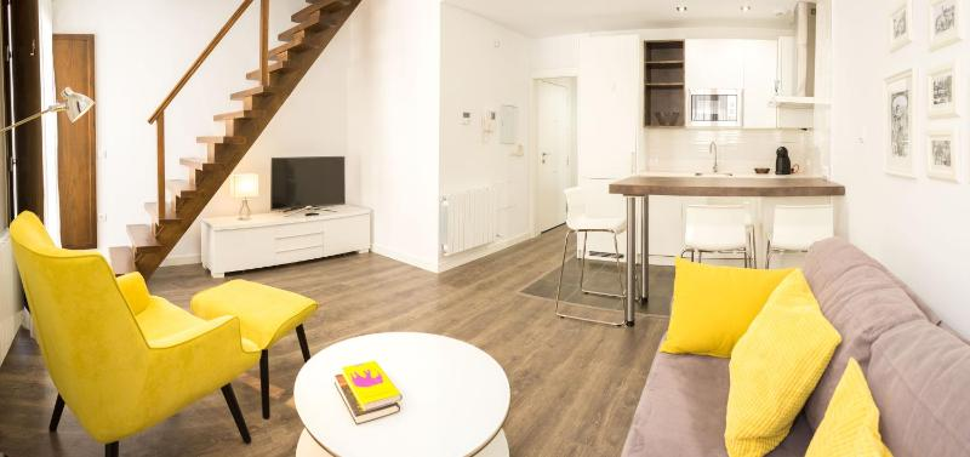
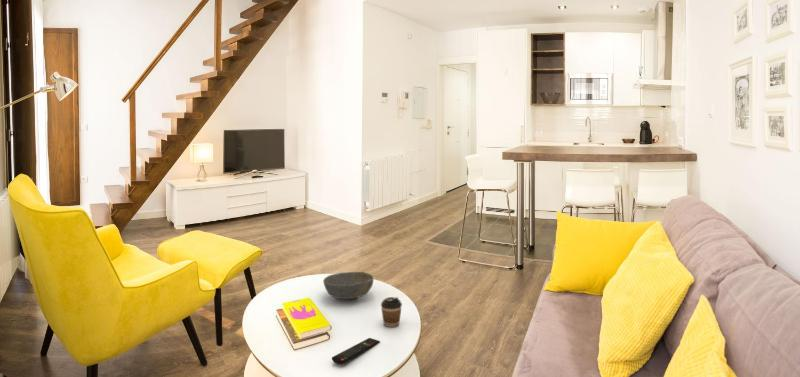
+ remote control (356, 350)
+ bowl (348, 287)
+ coffee cup (391, 310)
